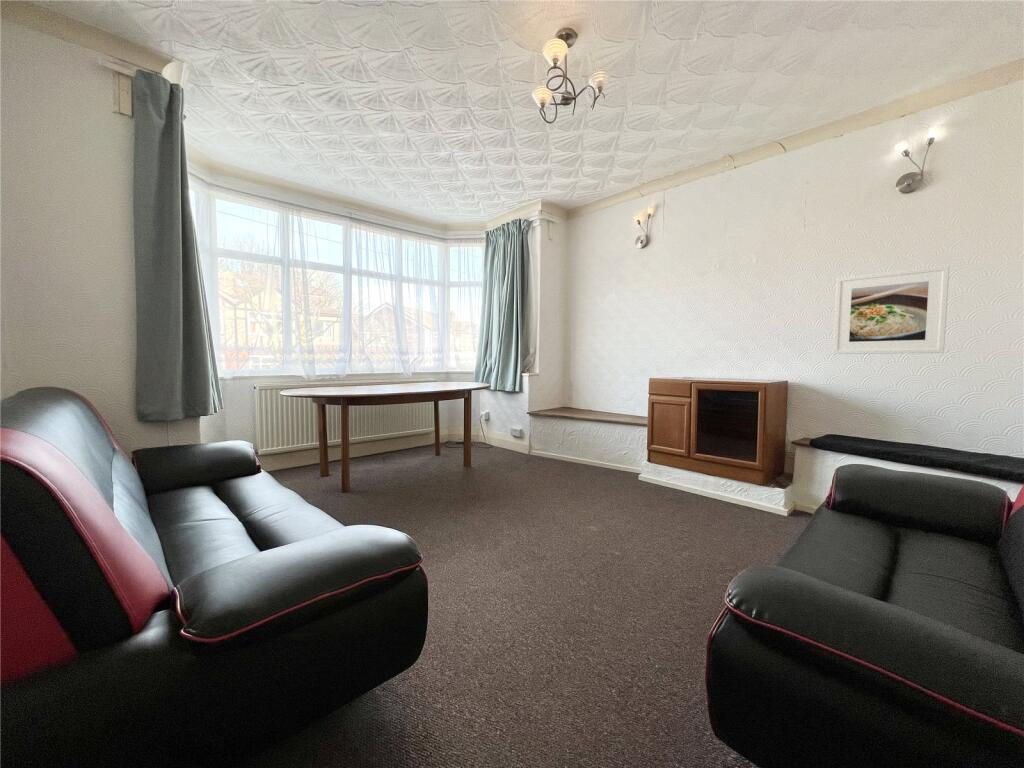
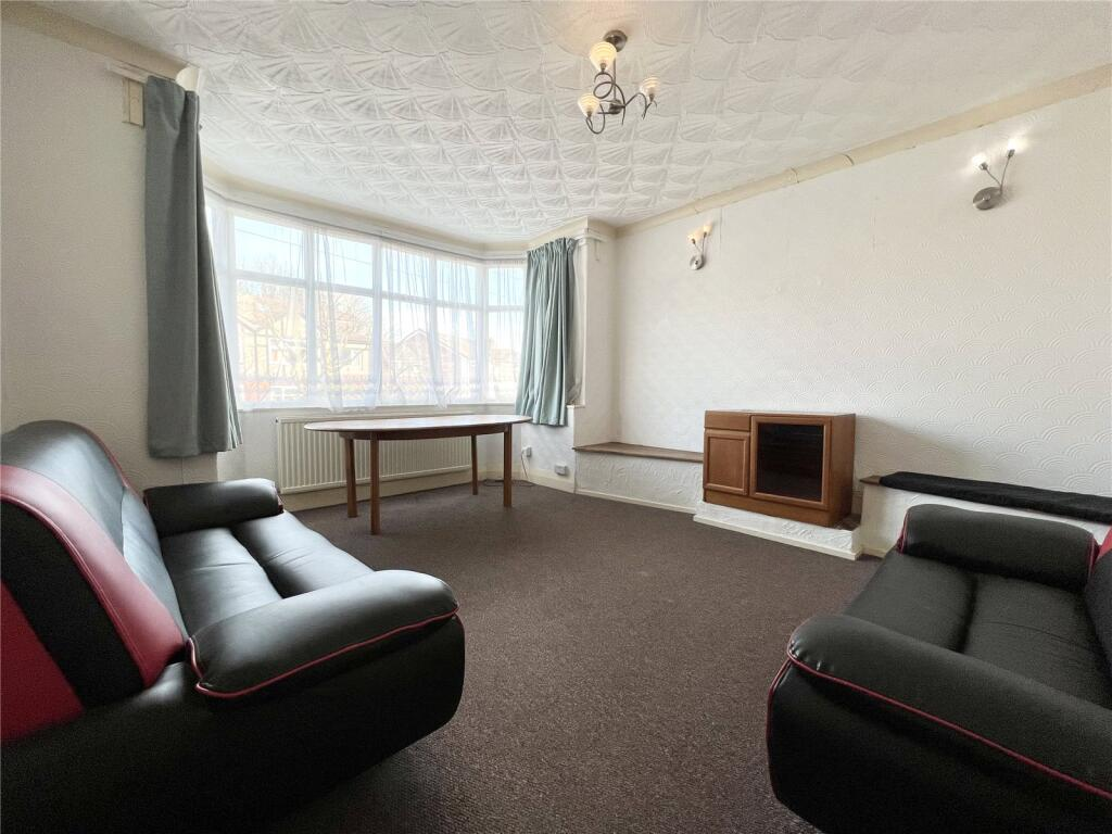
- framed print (886, 313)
